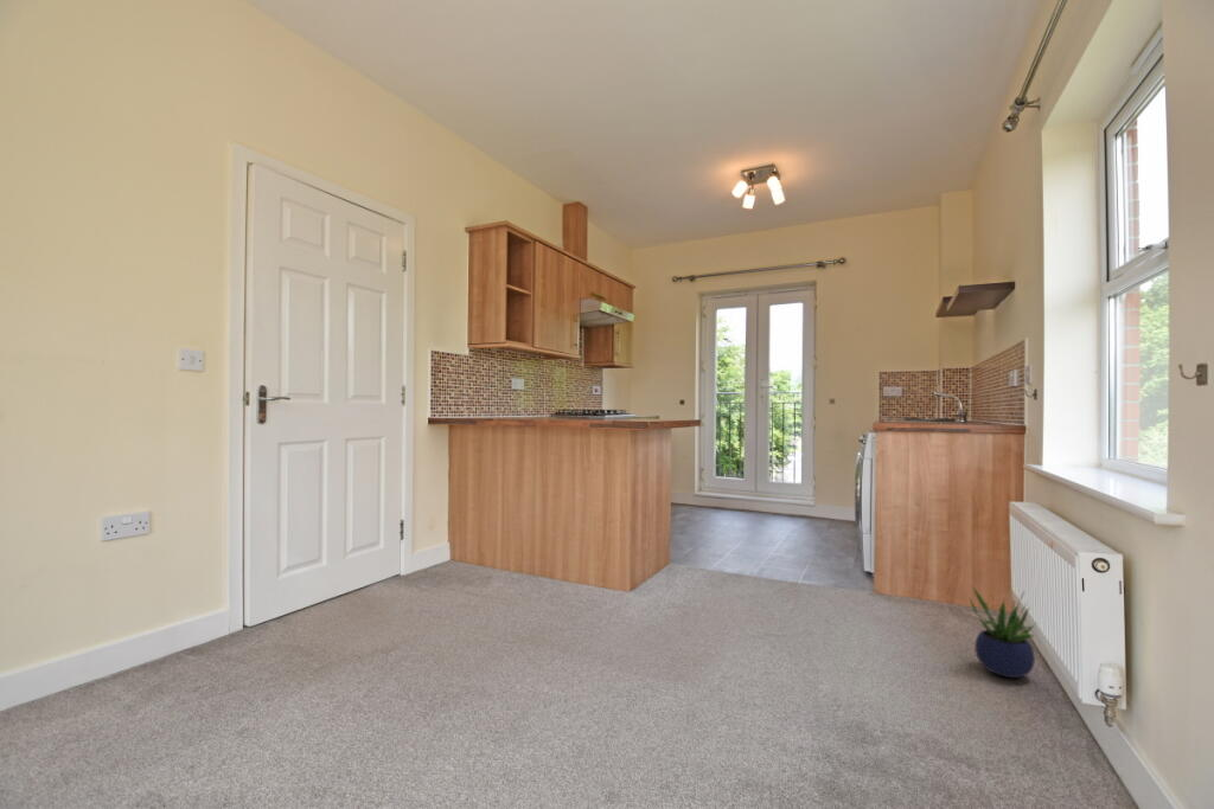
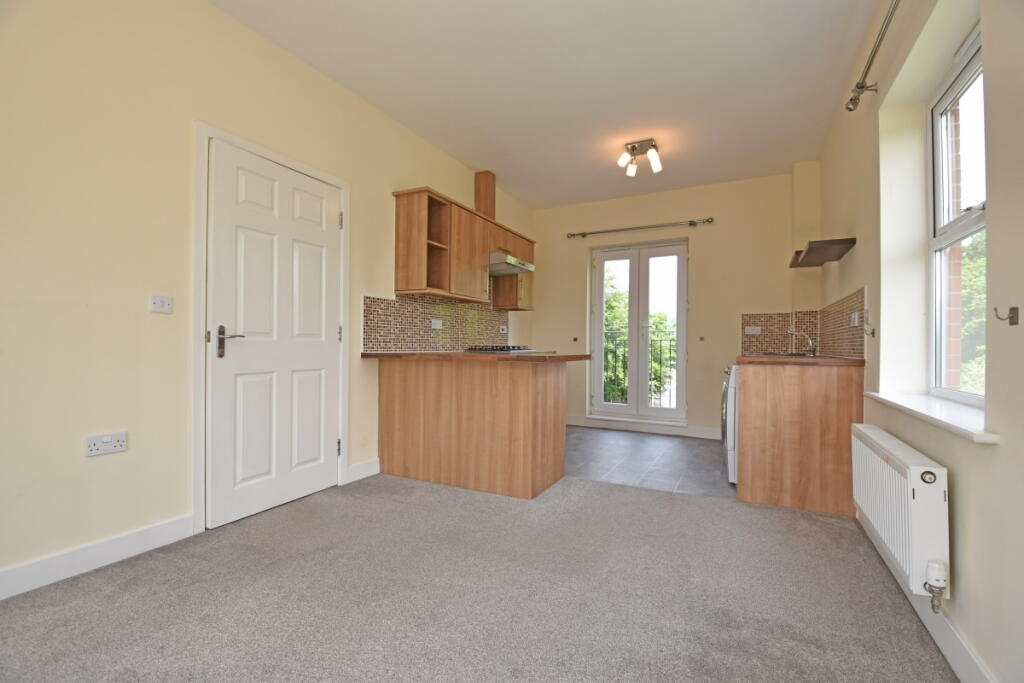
- potted plant (1008, 634)
